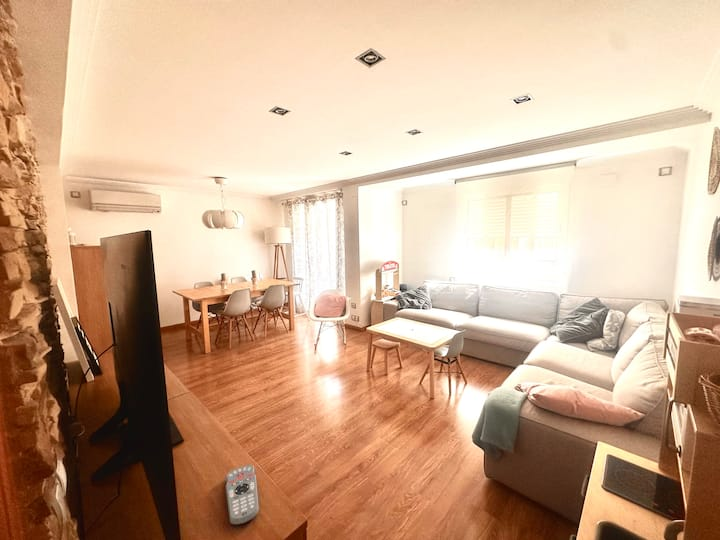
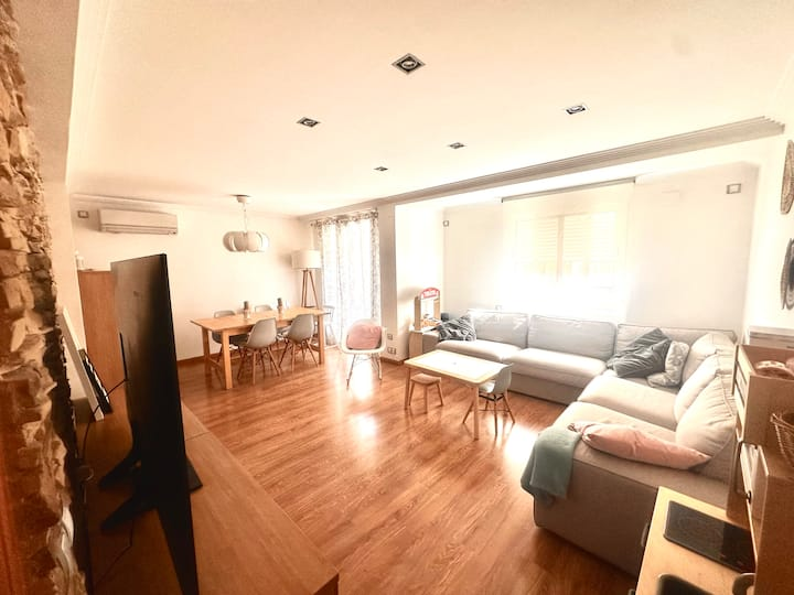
- remote control (242, 492)
